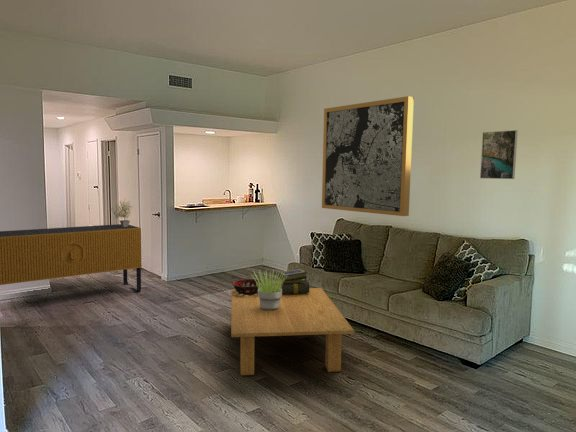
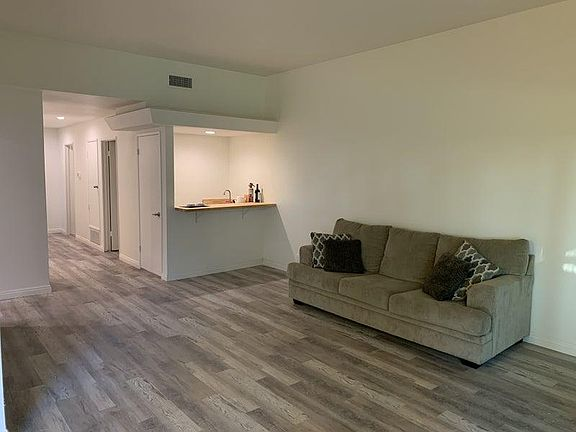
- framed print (498, 155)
- sideboard (68, 264)
- decorative bowl (248, 287)
- stack of books (293, 281)
- potted plant (269, 290)
- wall art (363, 158)
- potted plant (122, 212)
- coffee table (283, 326)
